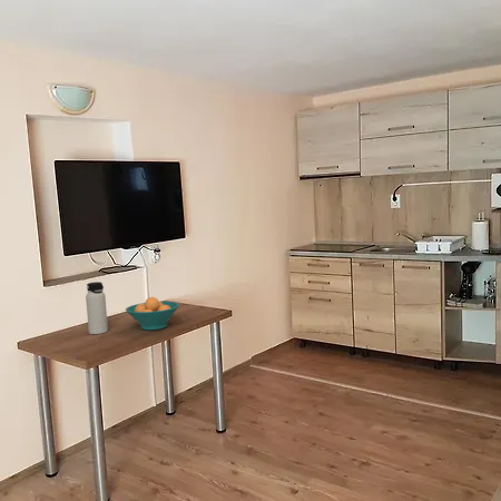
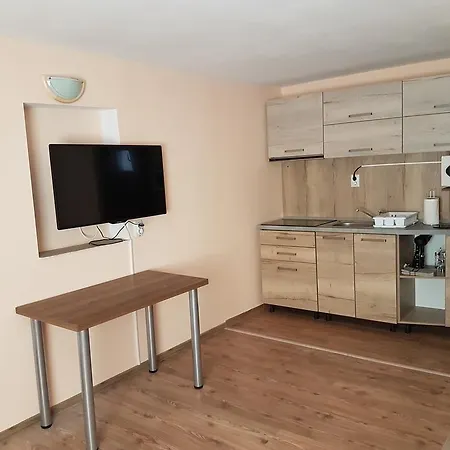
- fruit bowl (153, 312)
- water bottle (96, 307)
